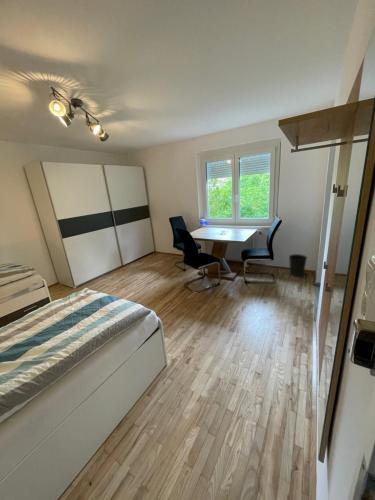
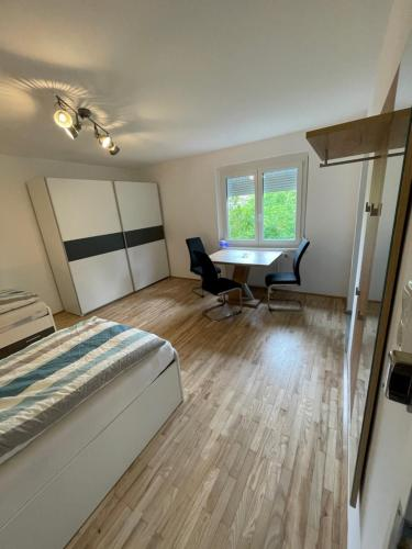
- wastebasket (297, 265)
